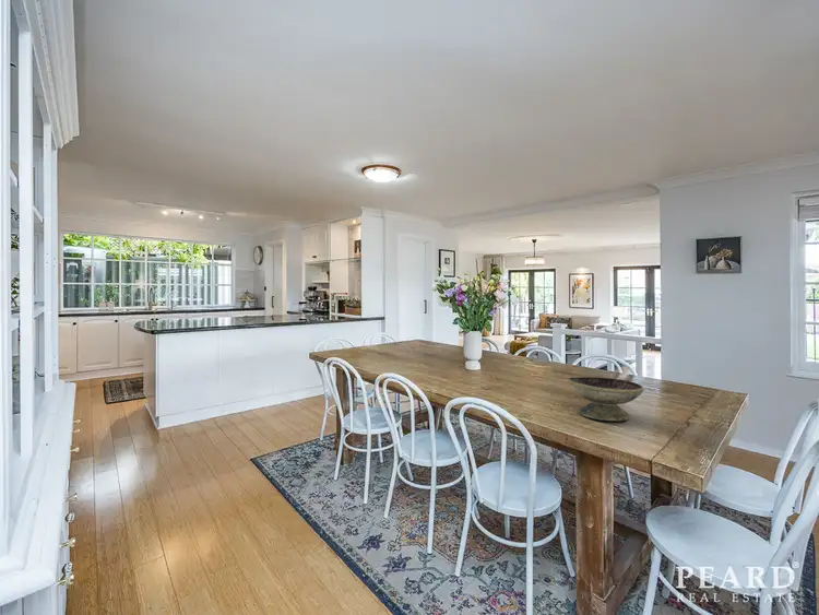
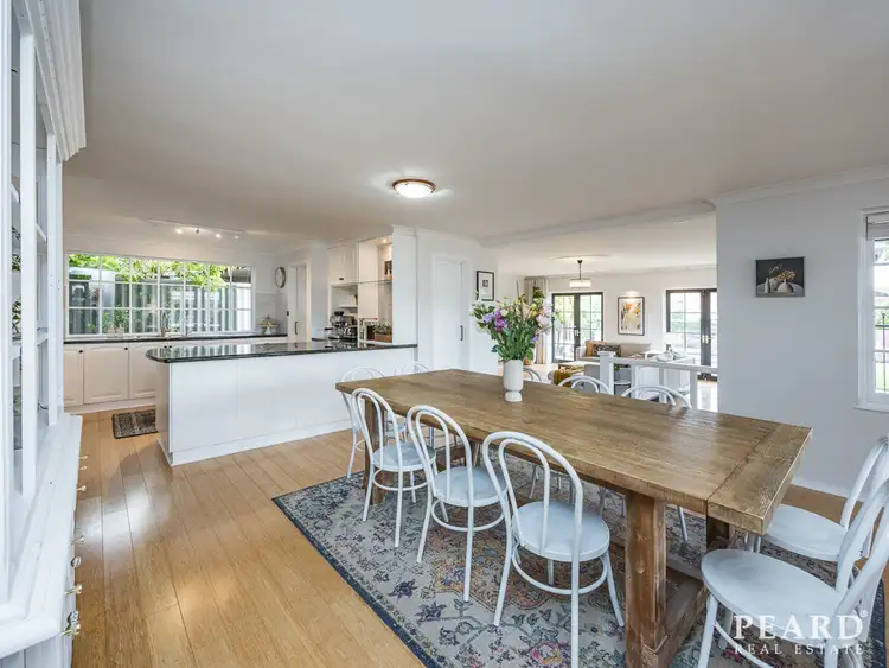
- decorative bowl (604, 397)
